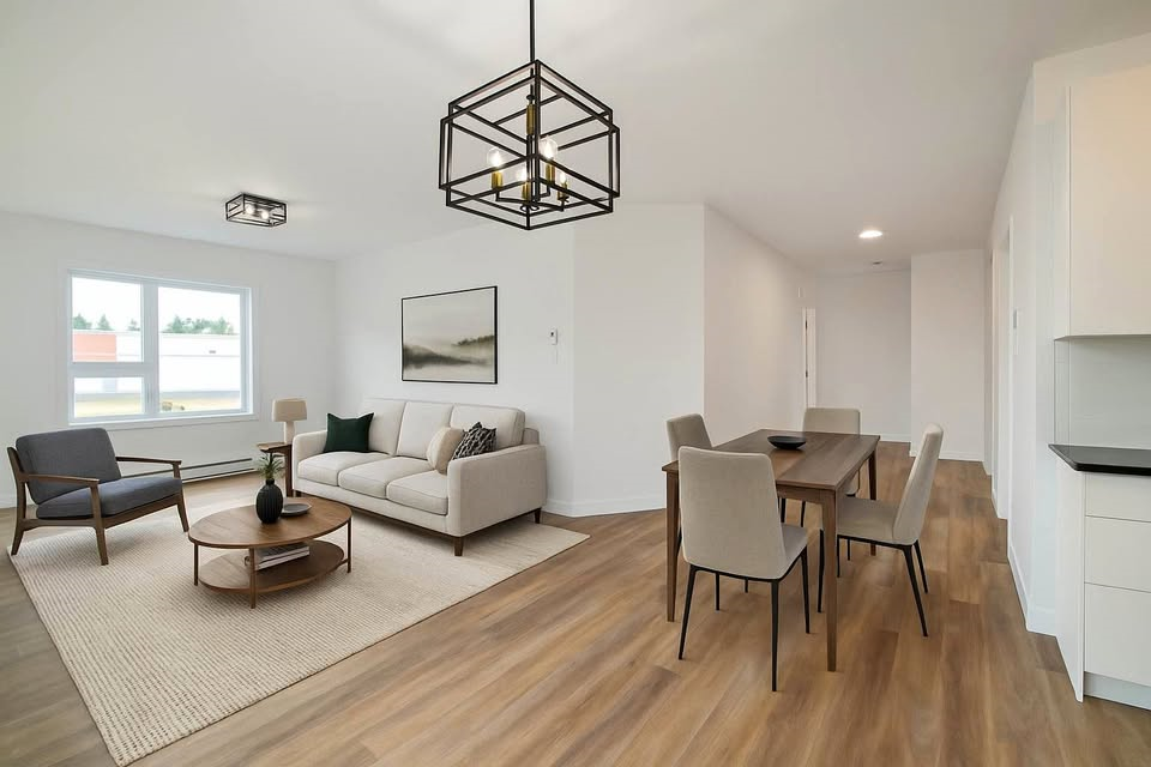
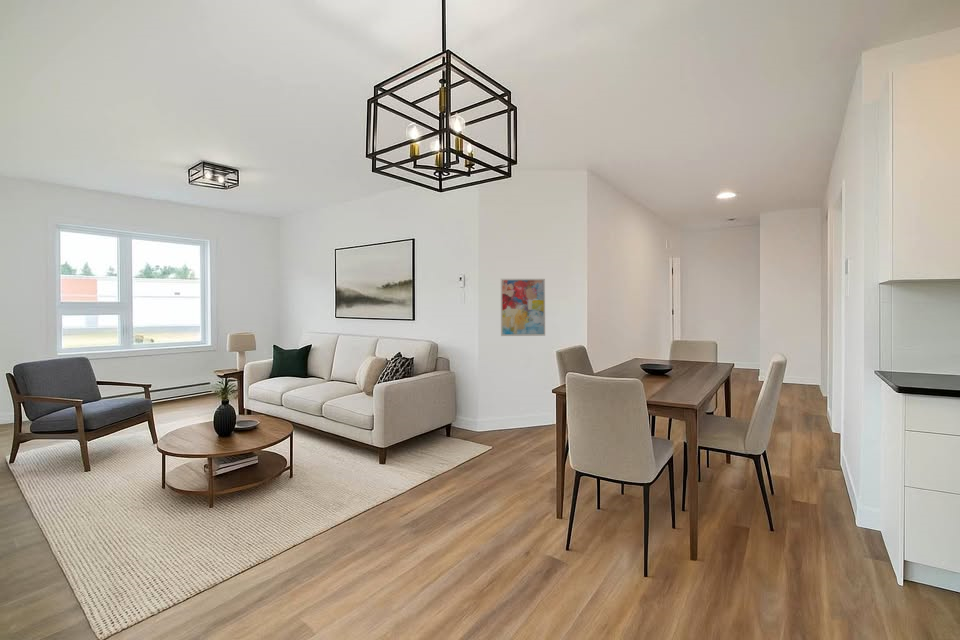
+ wall art (522, 307)
